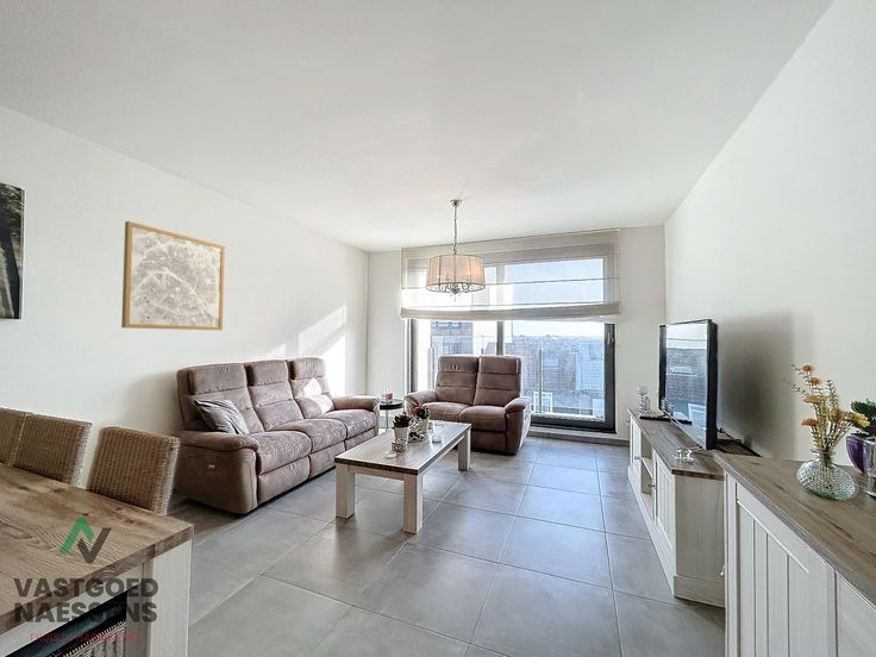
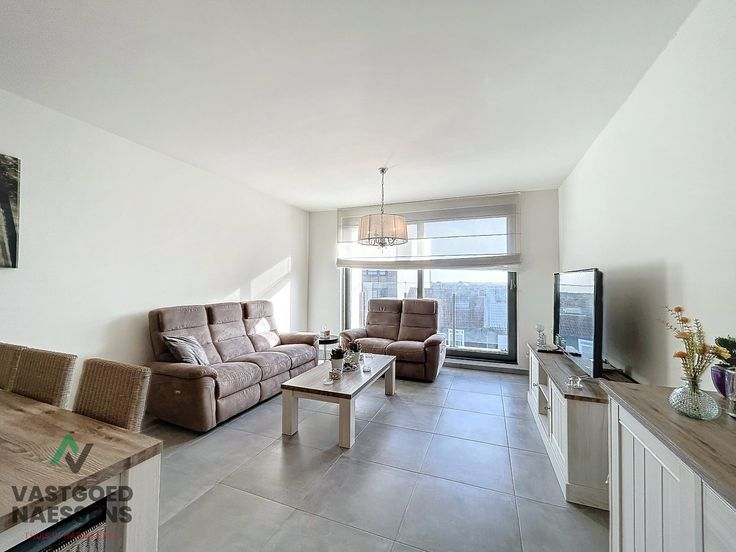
- wall art (179, 282)
